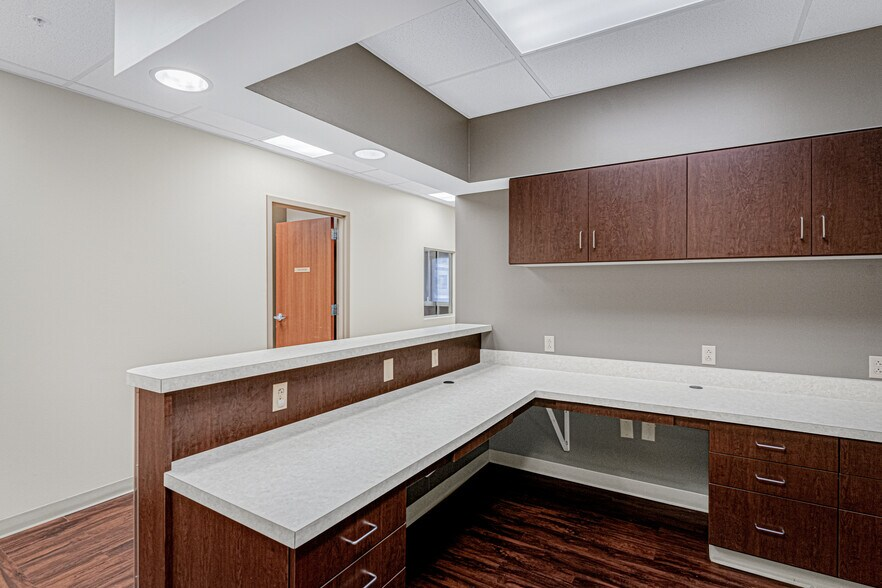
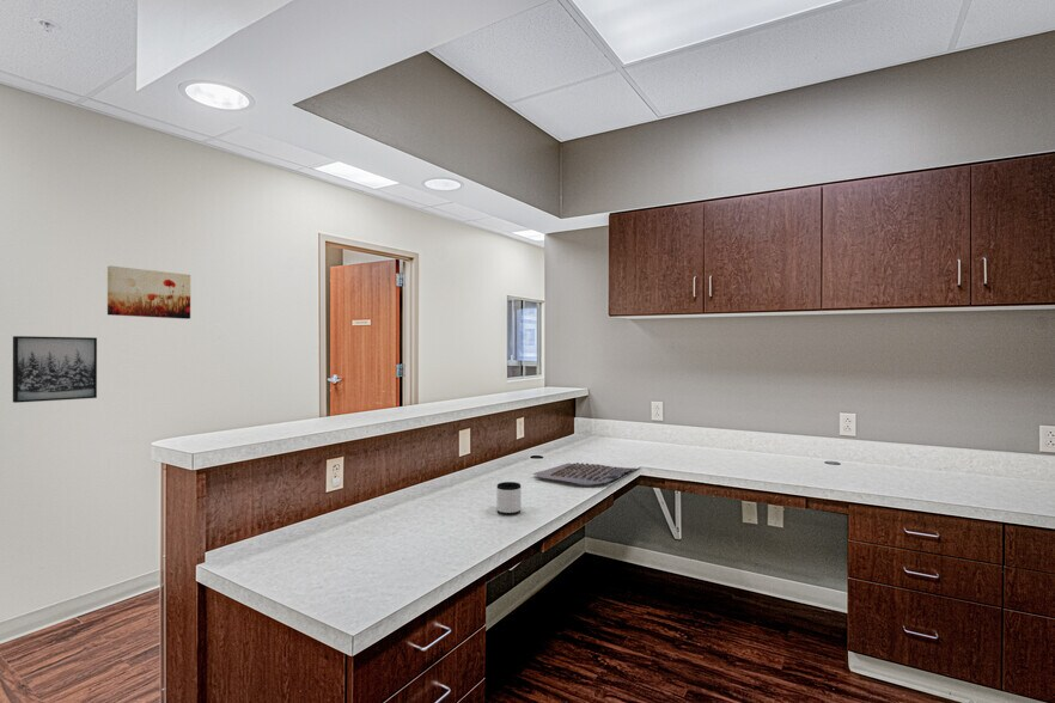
+ mug (506, 496)
+ wall art (56, 368)
+ wall art (151, 293)
+ specimen tray (586, 471)
